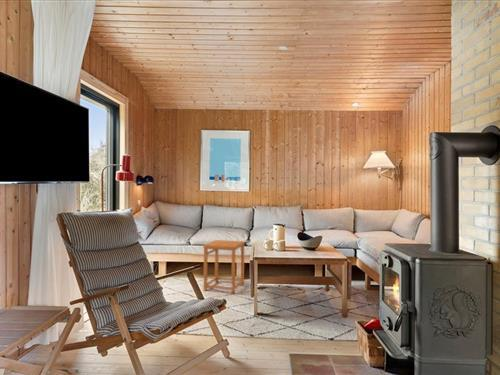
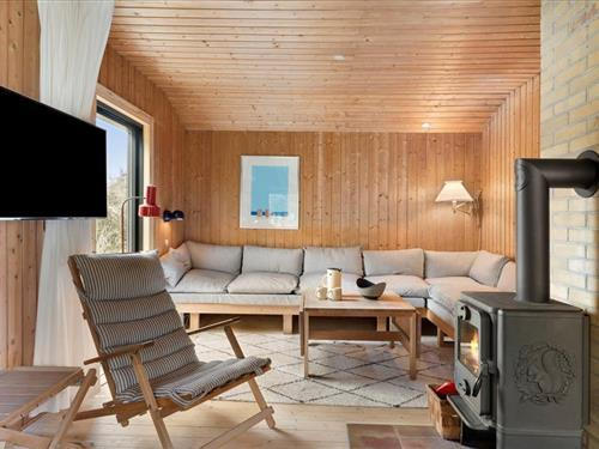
- side table (217, 265)
